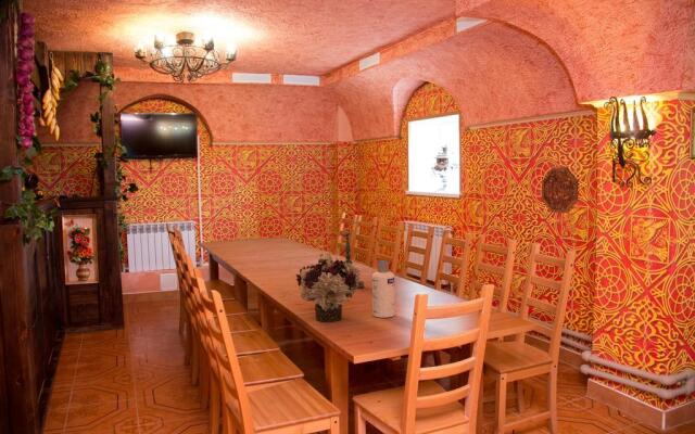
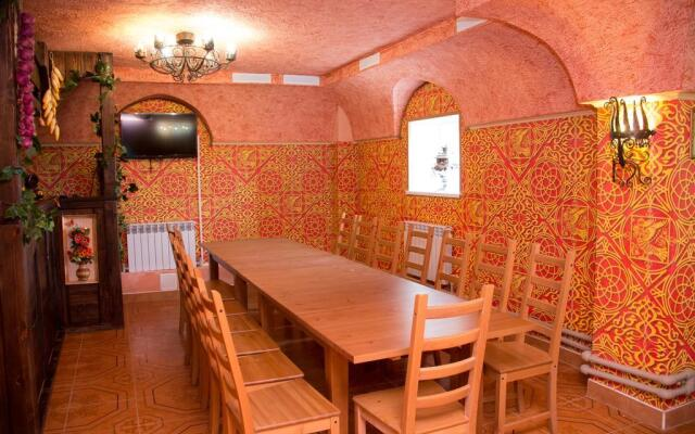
- decorative platter (559, 190)
- candle holder (348, 254)
- screw cap bottle (383, 288)
- flower arrangement (328, 284)
